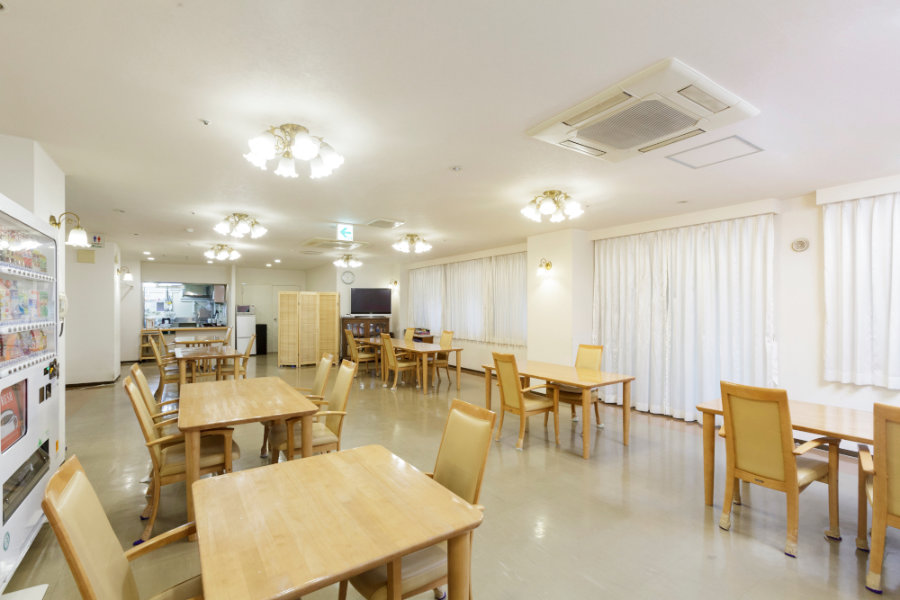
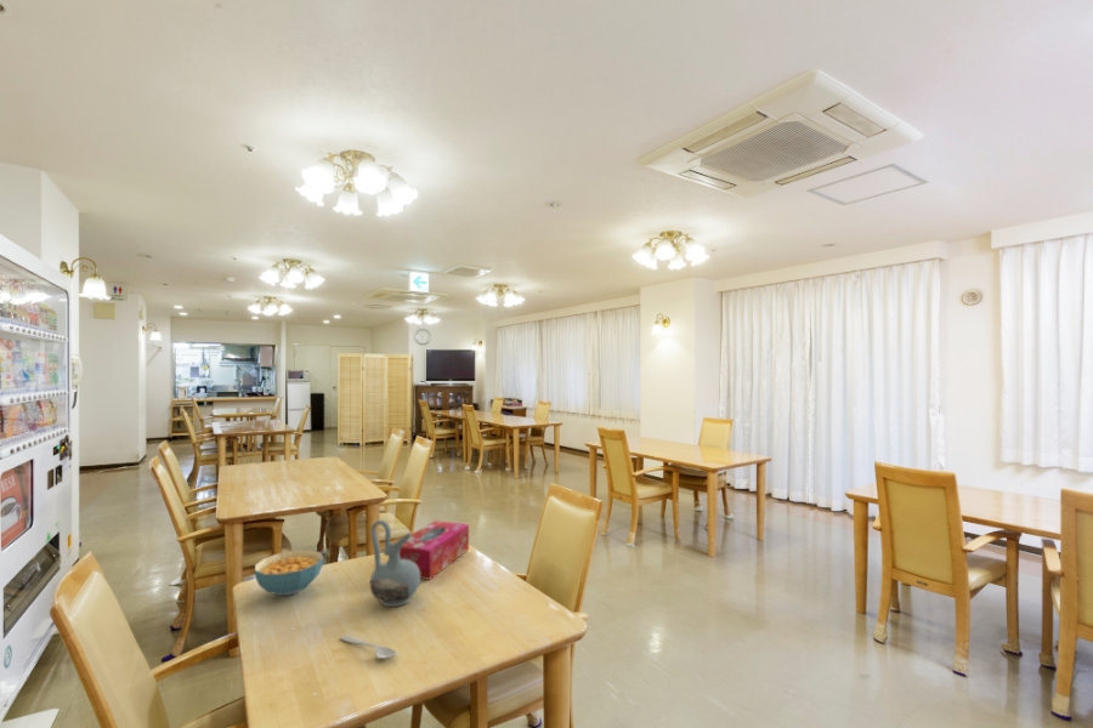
+ spoon (367, 644)
+ cereal bowl (289, 576)
+ tissue box (432, 547)
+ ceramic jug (395, 559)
